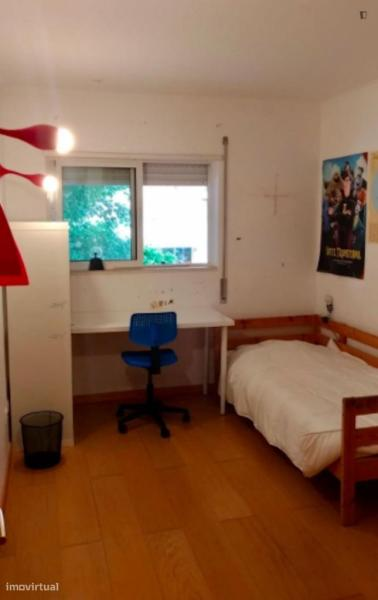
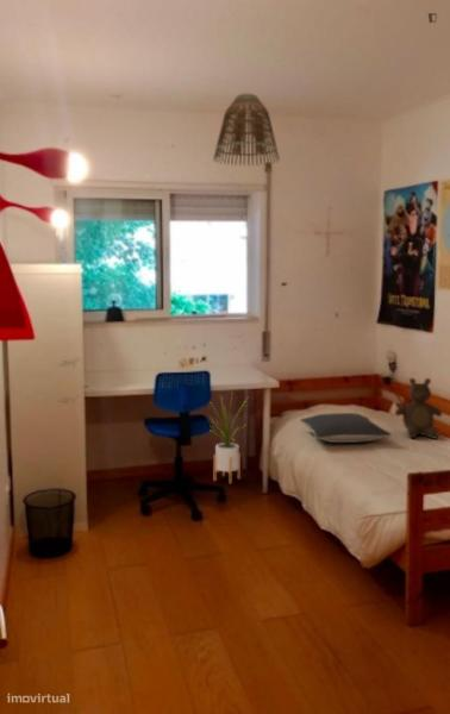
+ house plant (227, 434)
+ pillow (343, 427)
+ teddy bear (420, 407)
+ lamp shade (245, 127)
